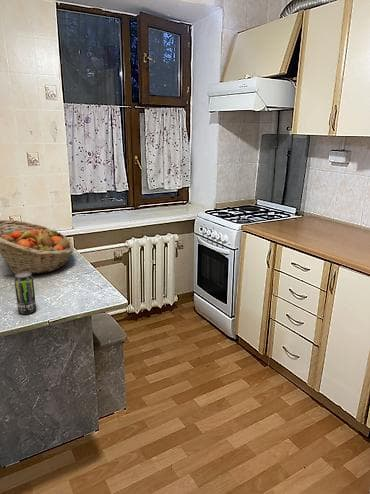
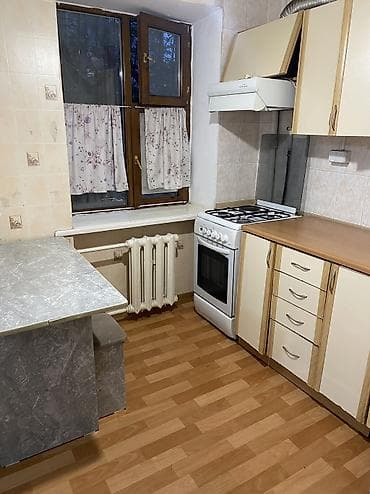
- fruit basket (32, 243)
- beverage can (25, 293)
